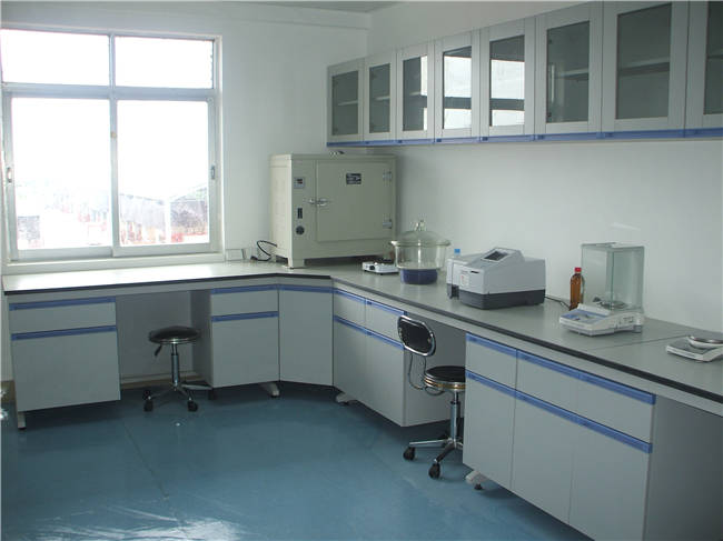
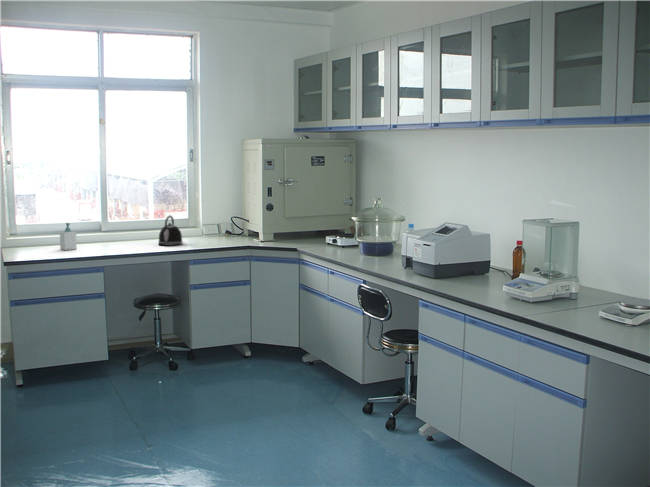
+ soap bottle (68, 236)
+ kettle (170, 229)
